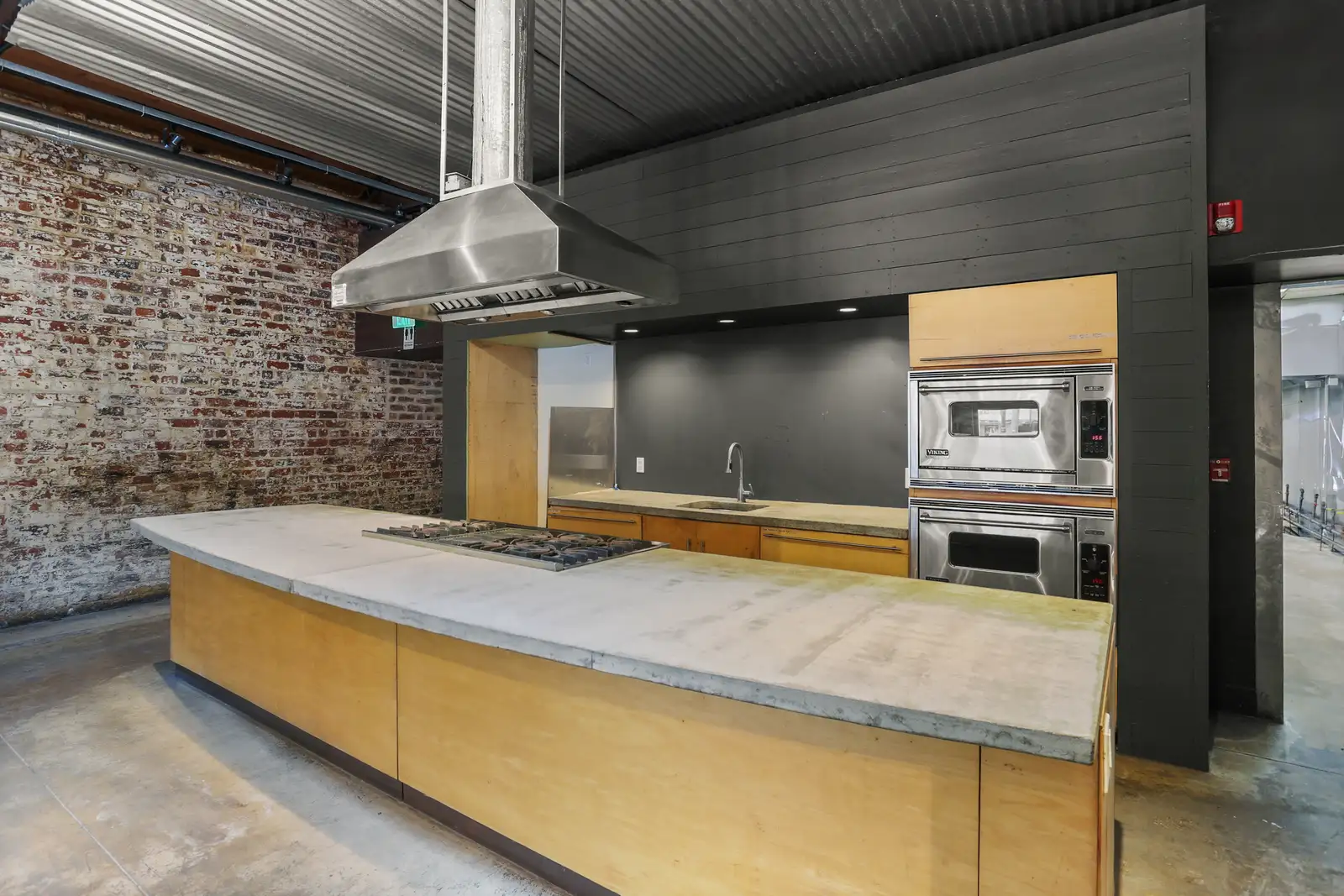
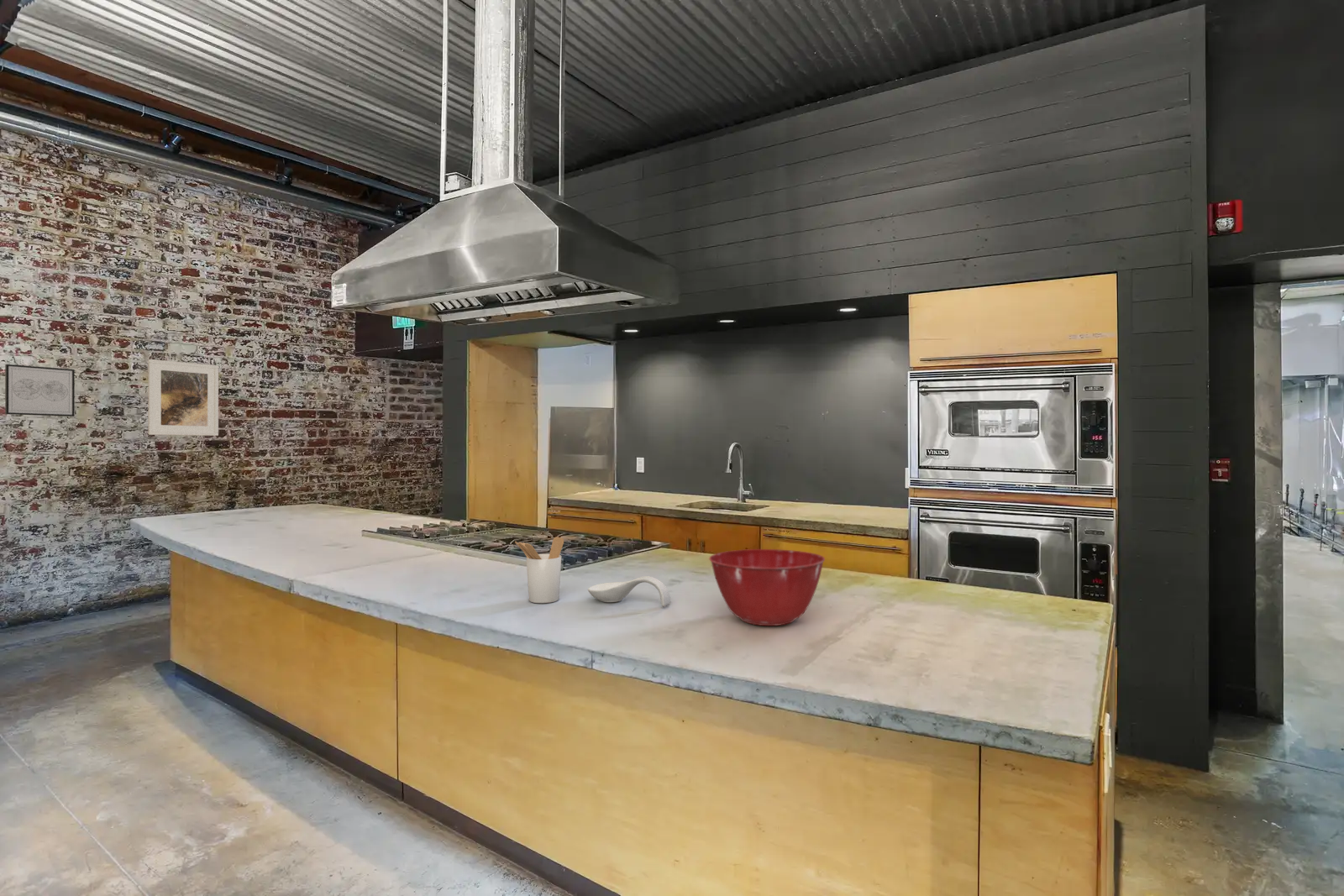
+ spoon rest (628, 589)
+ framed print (184, 399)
+ utensil holder (538, 569)
+ mixing bowl (766, 587)
+ wall art (40, 390)
